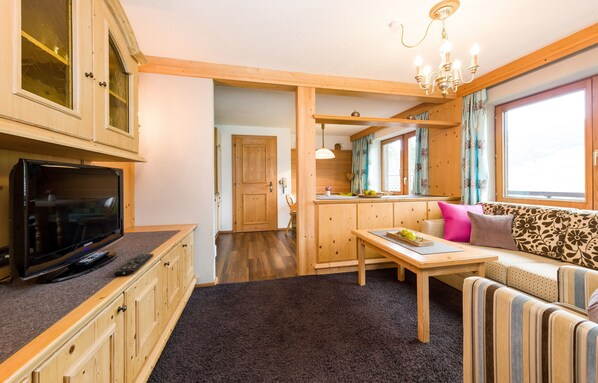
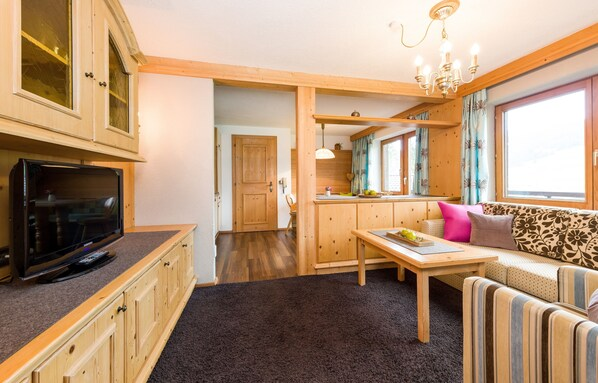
- remote control (136, 262)
